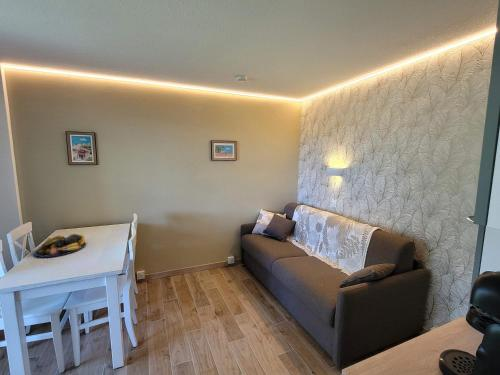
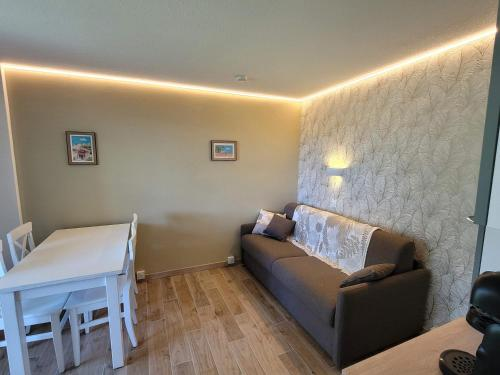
- fruit bowl (60, 242)
